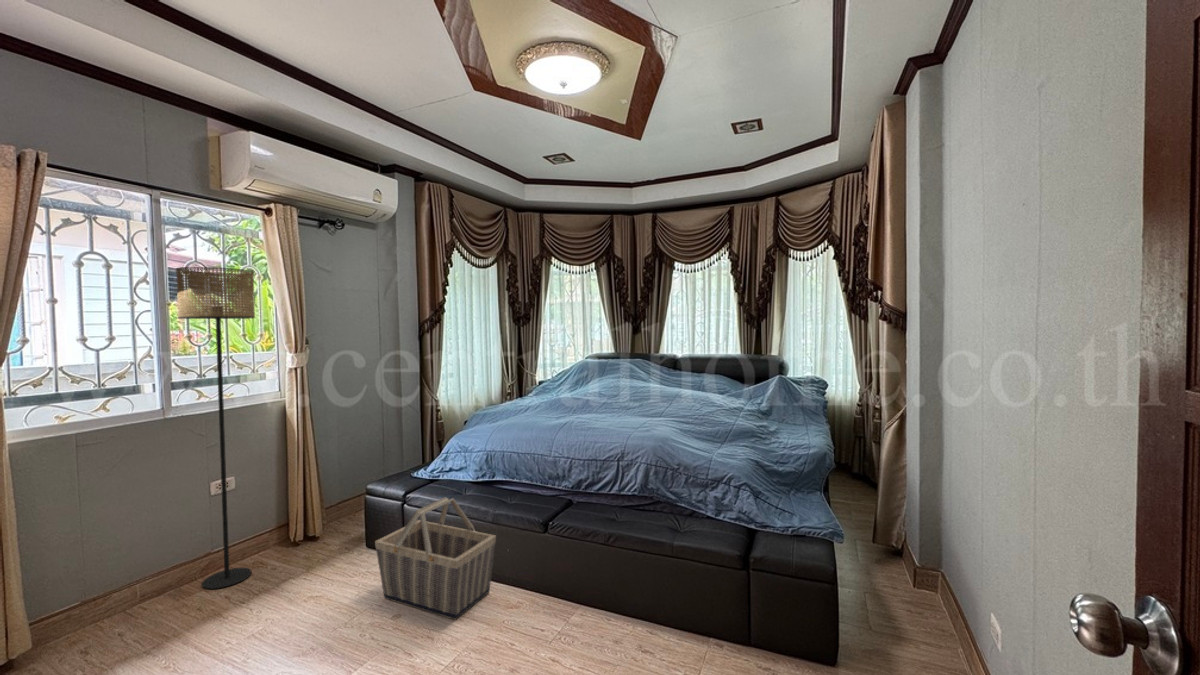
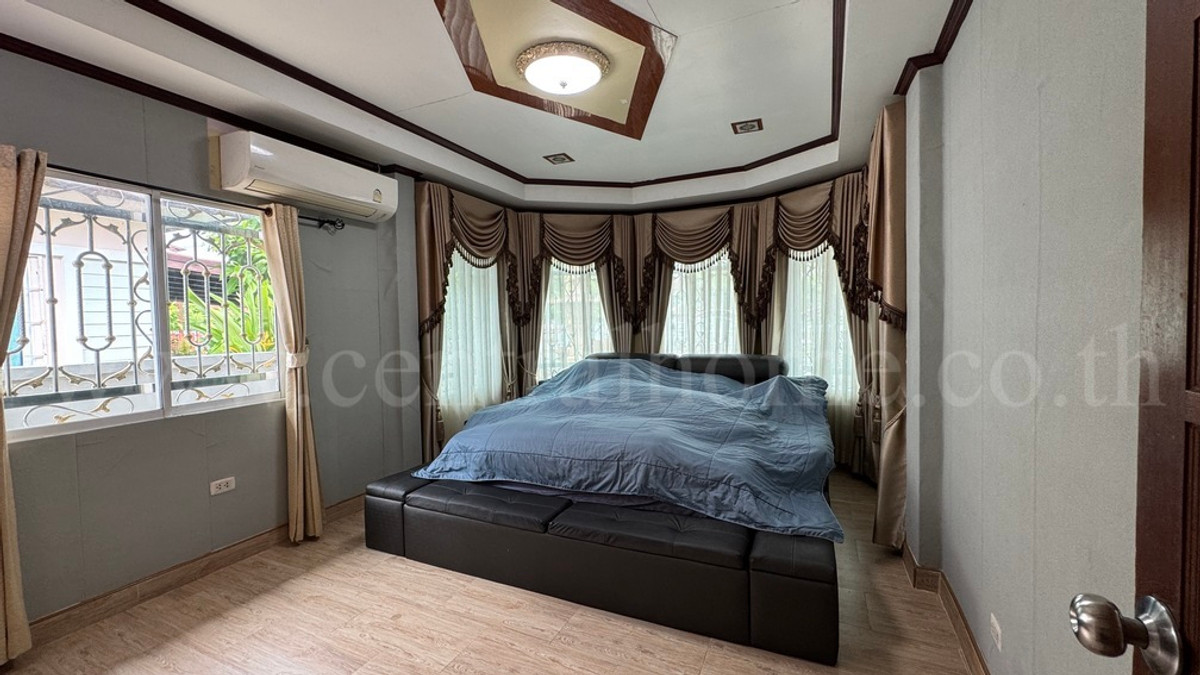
- basket (436, 549)
- floor lamp (221, 425)
